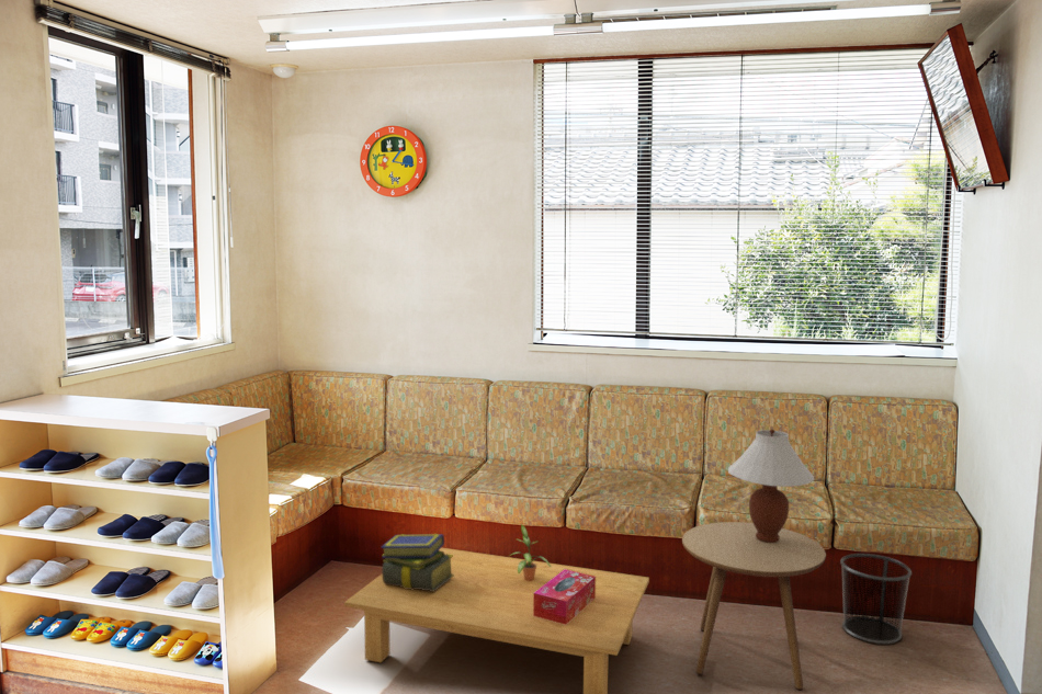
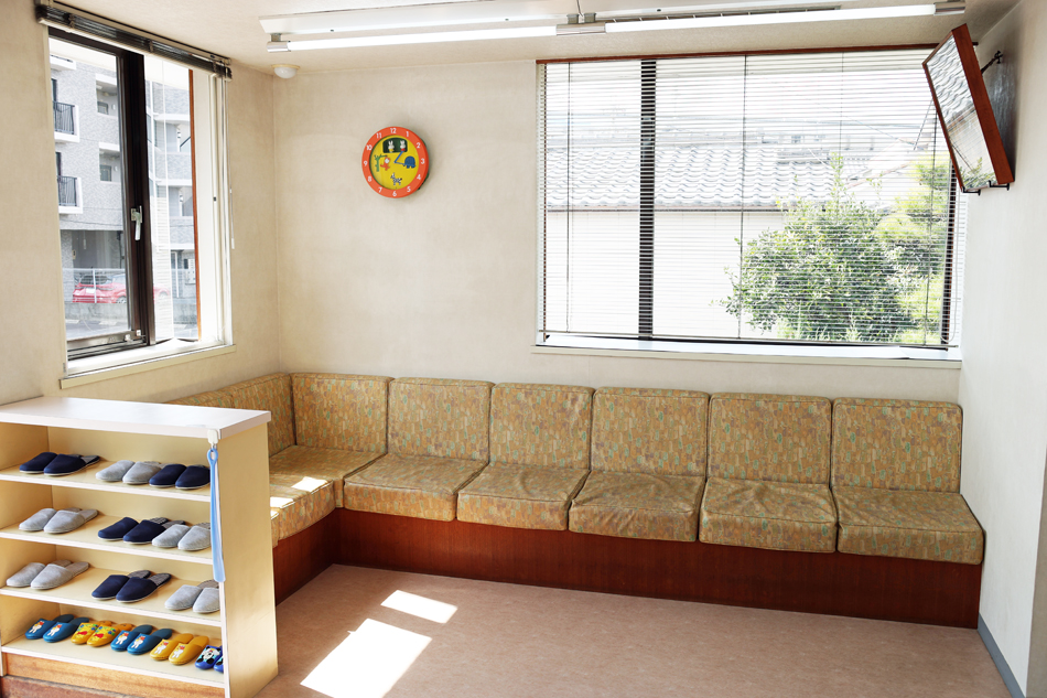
- tissue box (565, 594)
- coffee table (502, 618)
- side table (750, 574)
- table lamp (769, 483)
- potted plant (529, 550)
- stack of books (415, 559)
- waste bin (872, 598)
